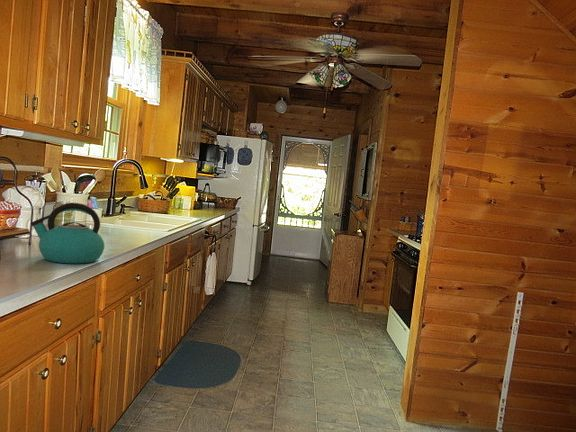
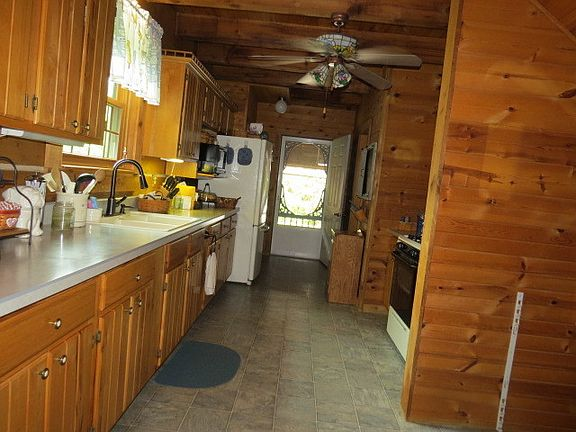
- kettle (68, 230)
